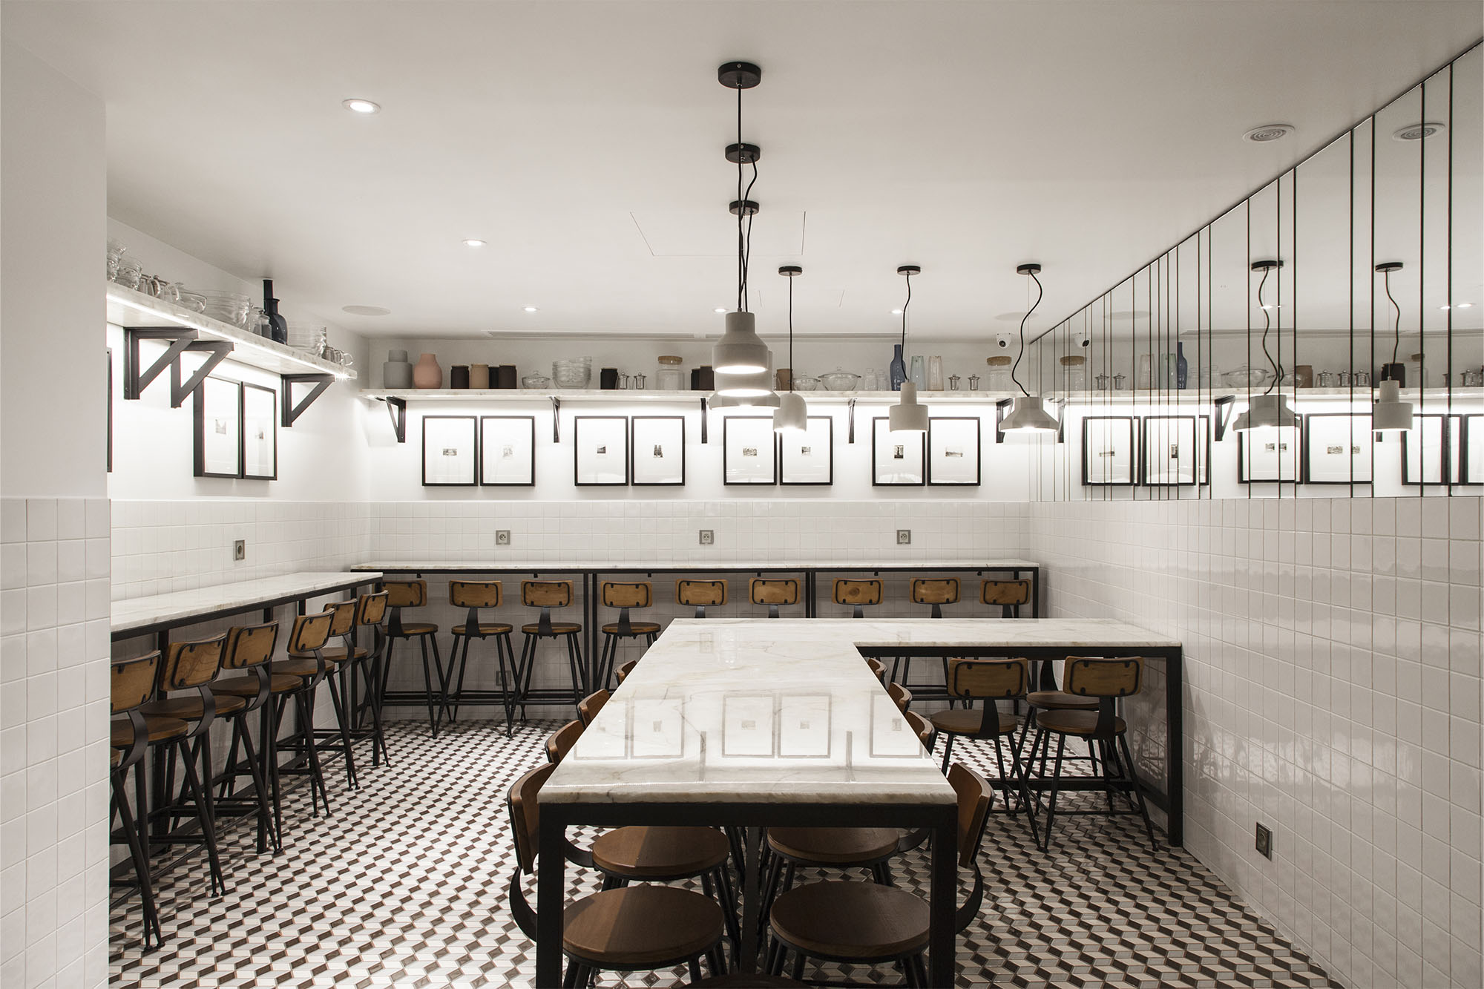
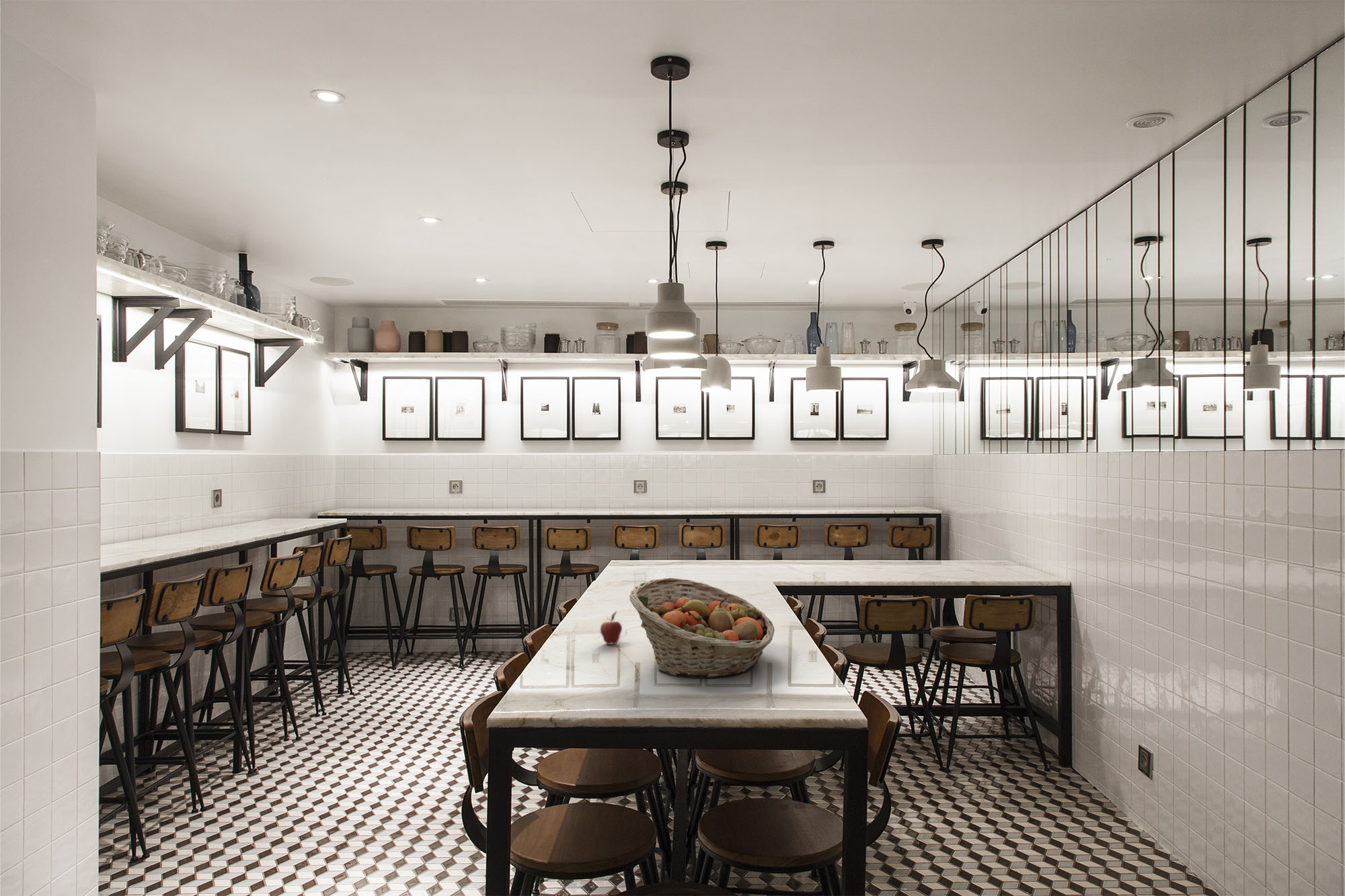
+ fruit basket (702, 624)
+ fruit (611, 627)
